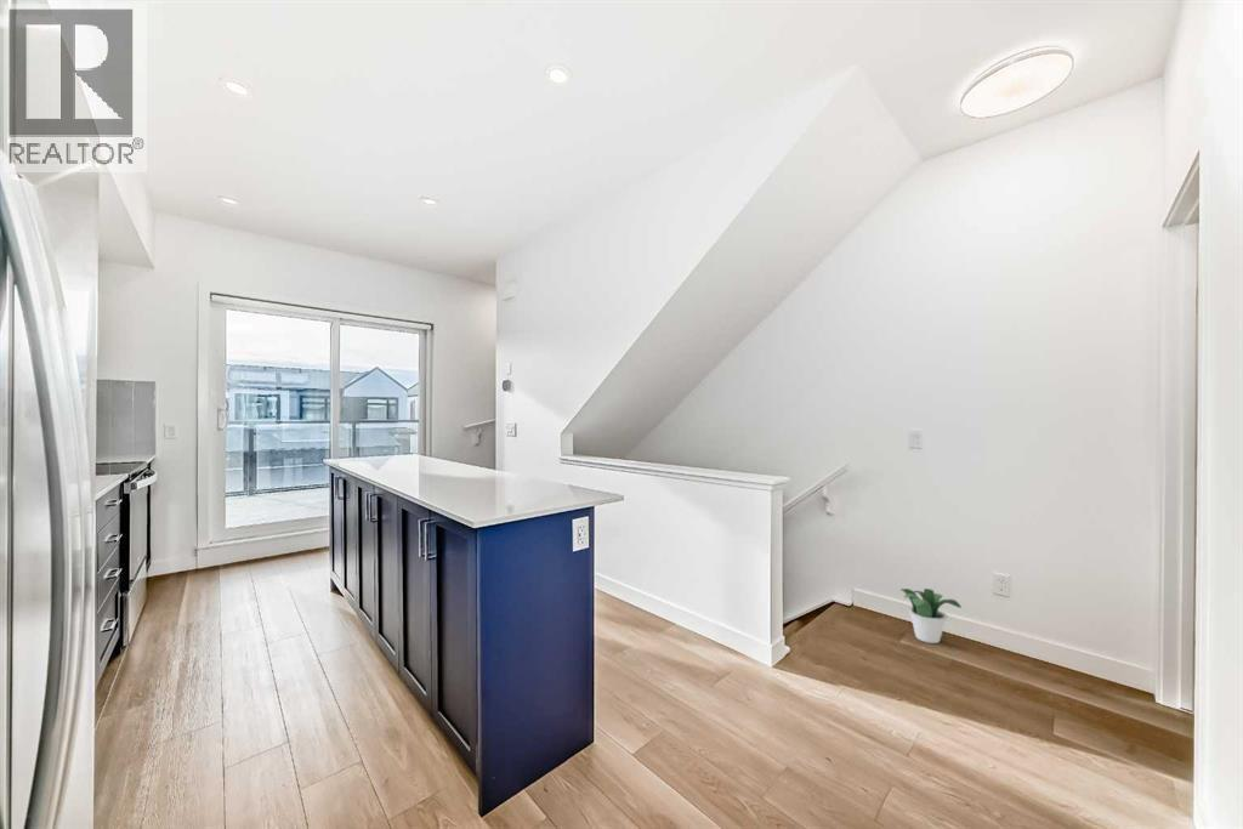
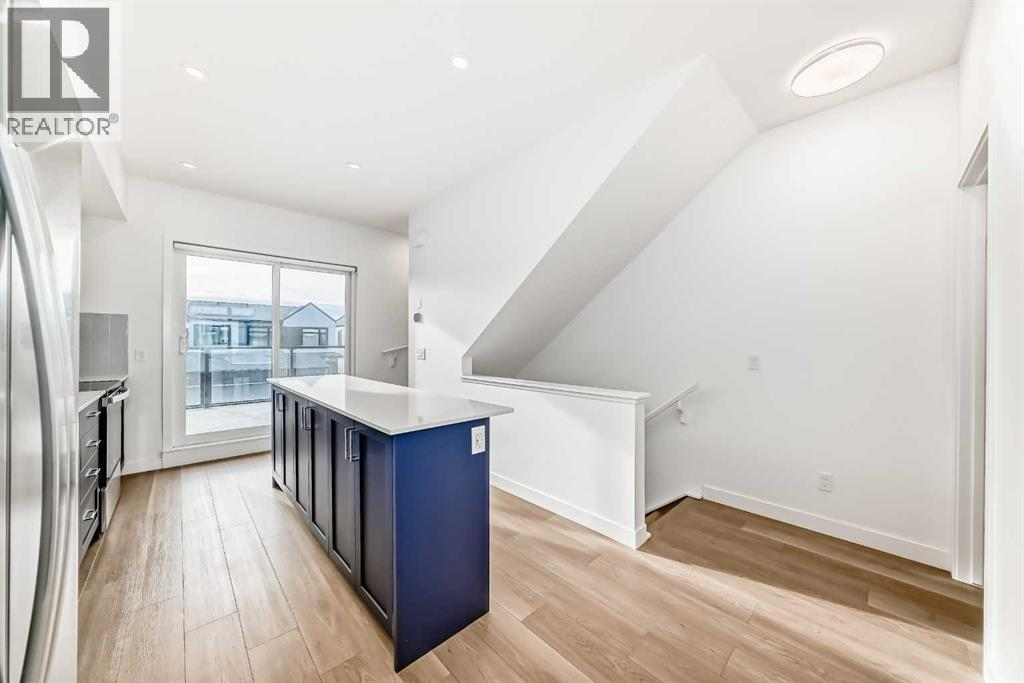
- potted plant (927, 617)
